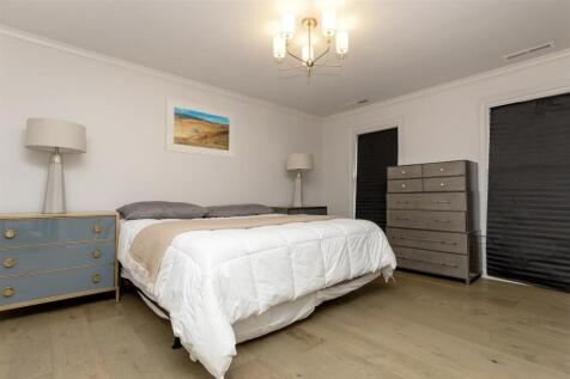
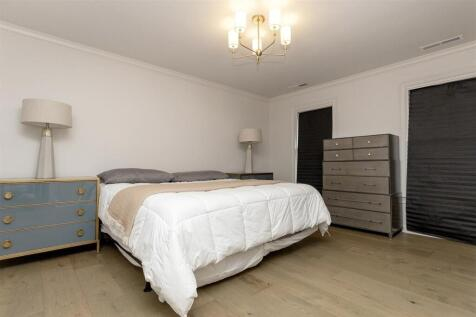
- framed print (202, 129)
